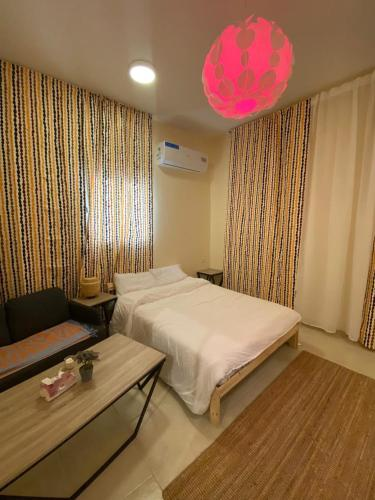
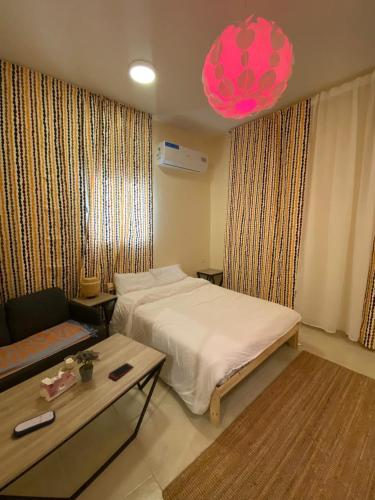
+ remote control (35, 422)
+ cell phone (121, 370)
